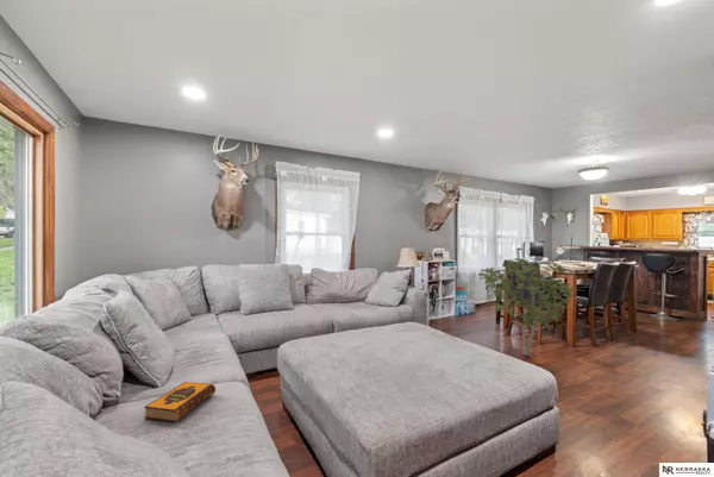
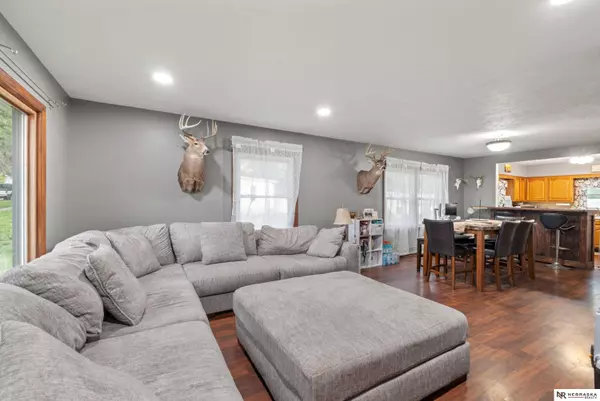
- hardback book (182, 400)
- shrub (524, 306)
